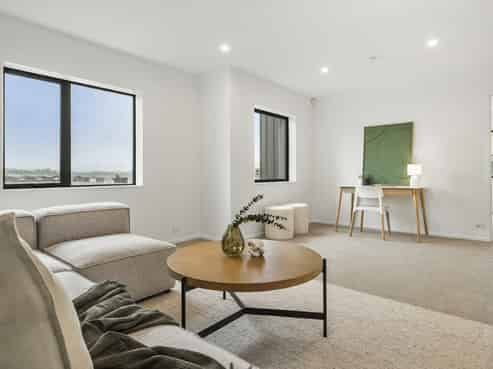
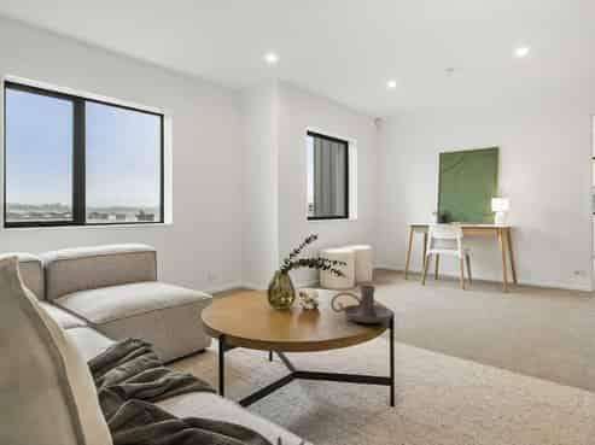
+ candle holder (361, 303)
